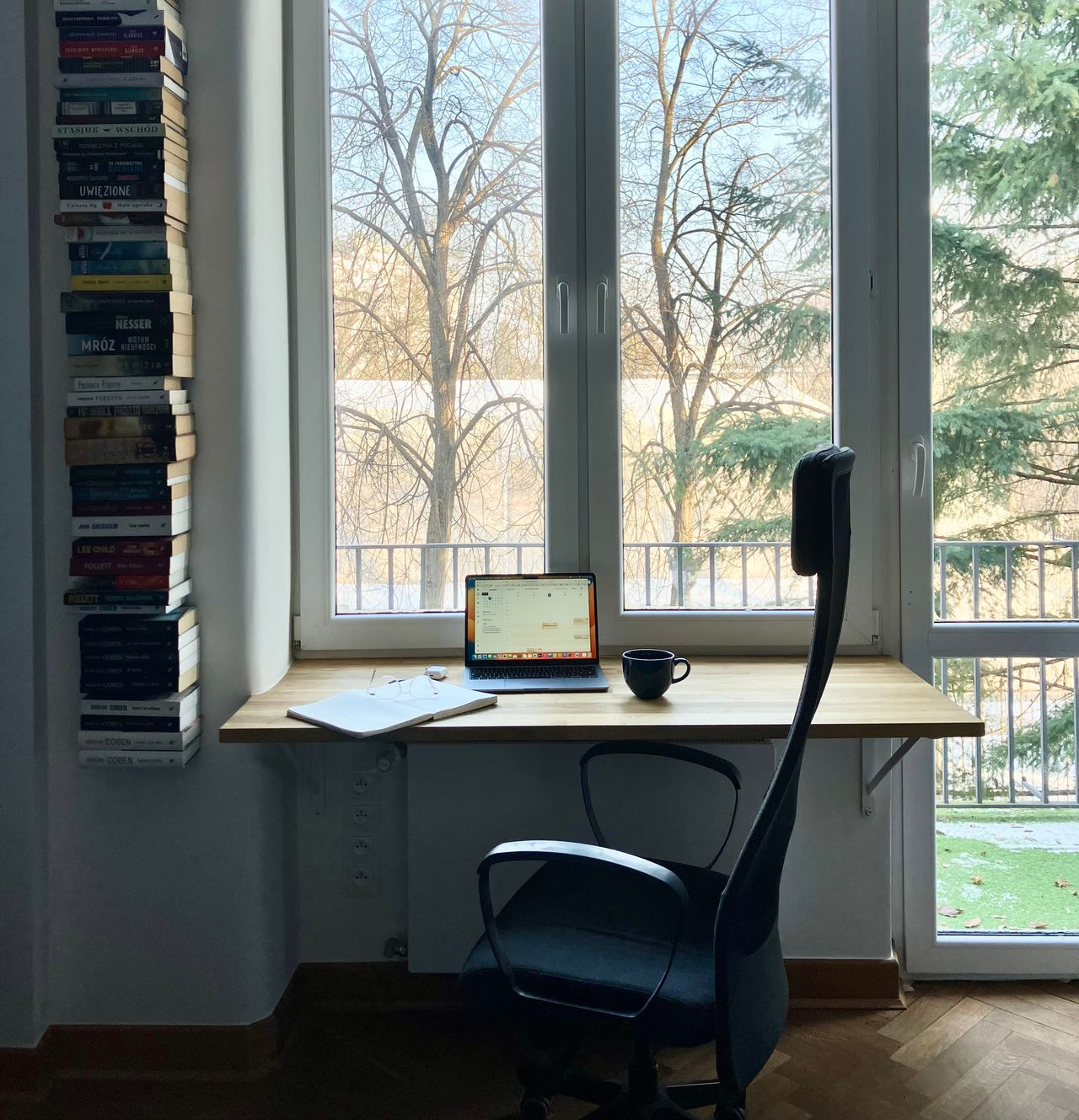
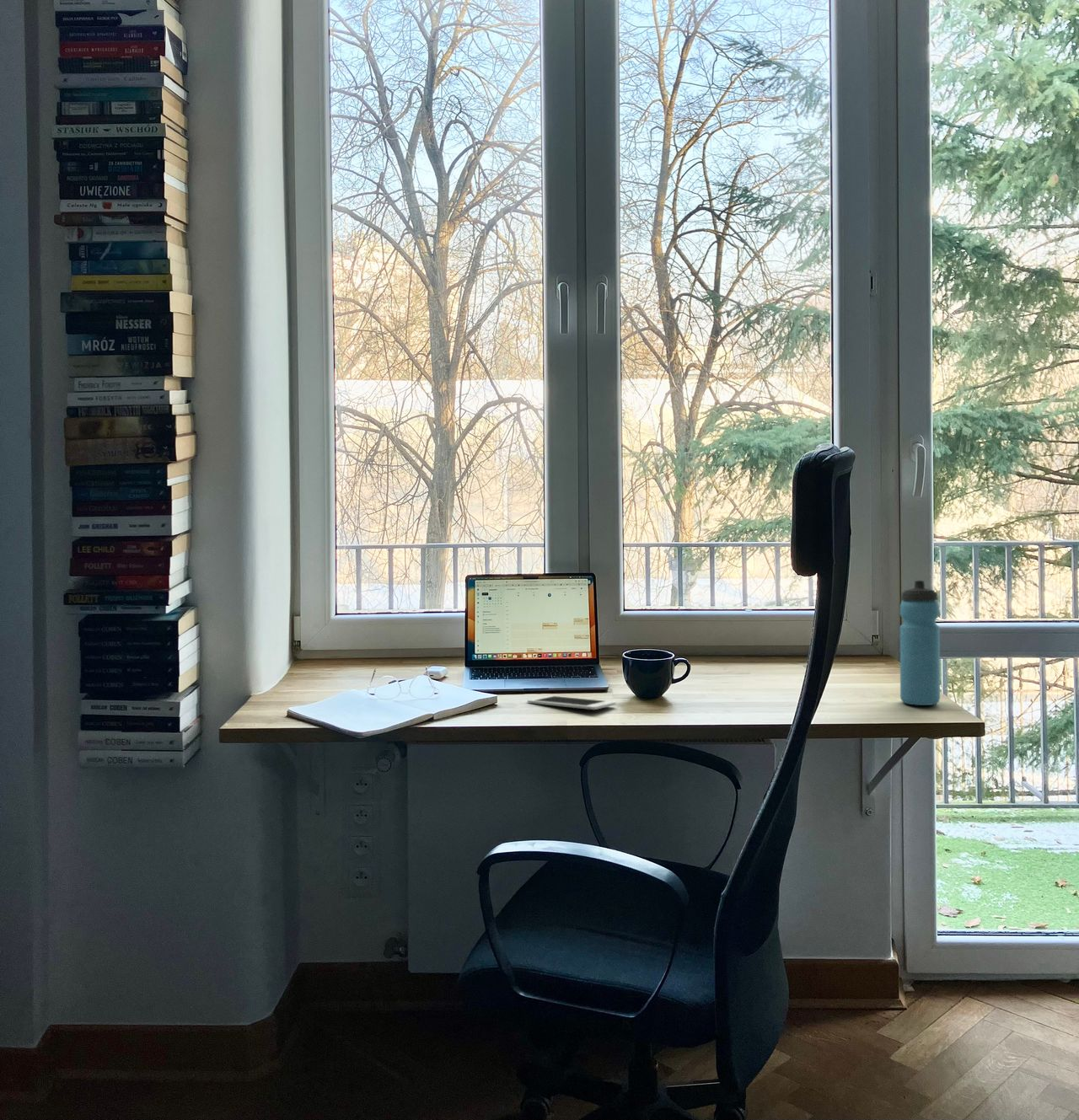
+ cell phone (571, 702)
+ water bottle (920, 641)
